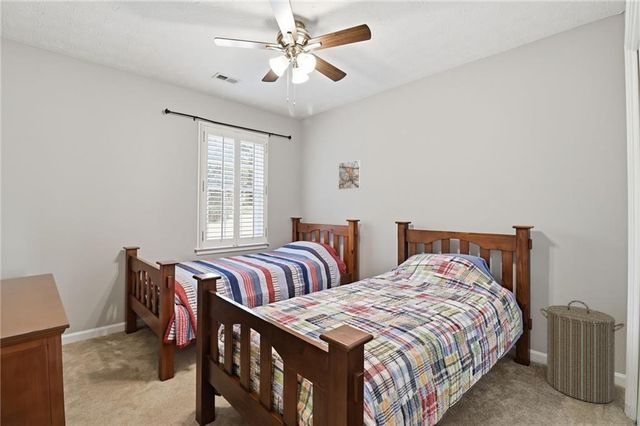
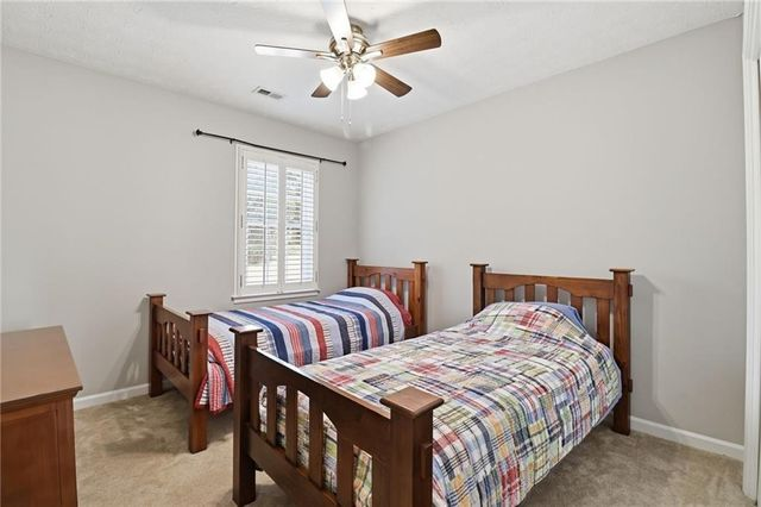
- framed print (349, 175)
- laundry hamper (579, 344)
